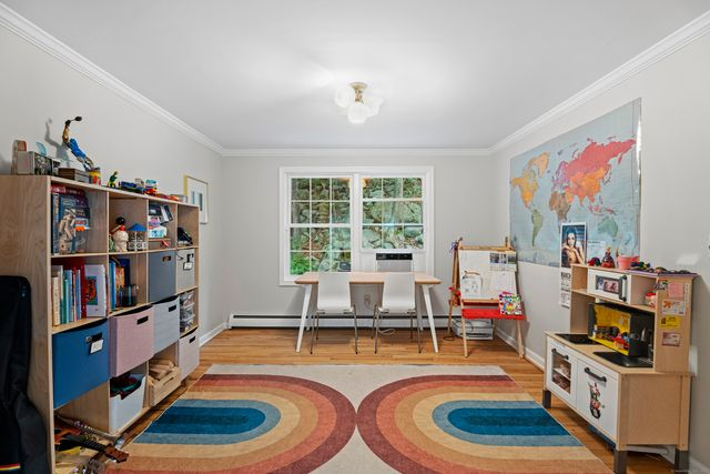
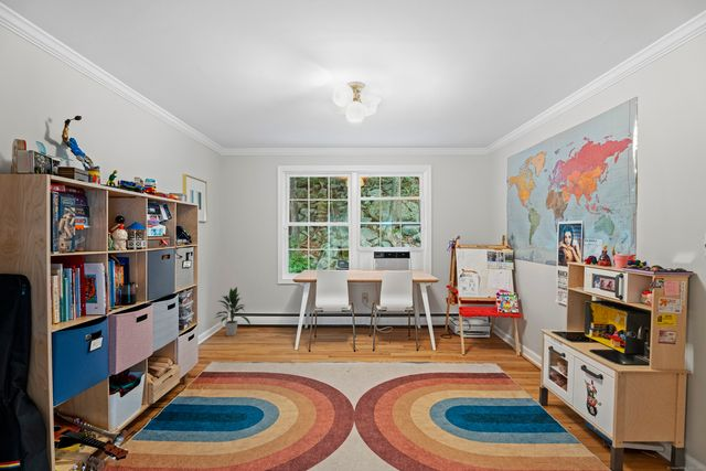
+ indoor plant (233, 311)
